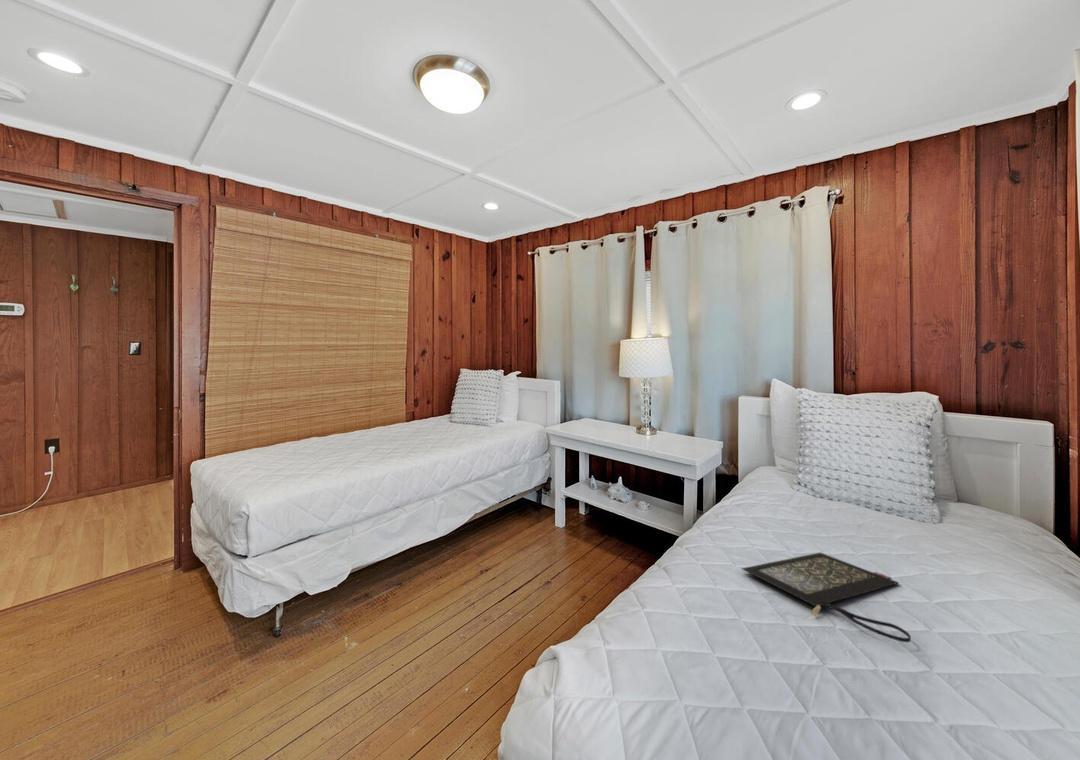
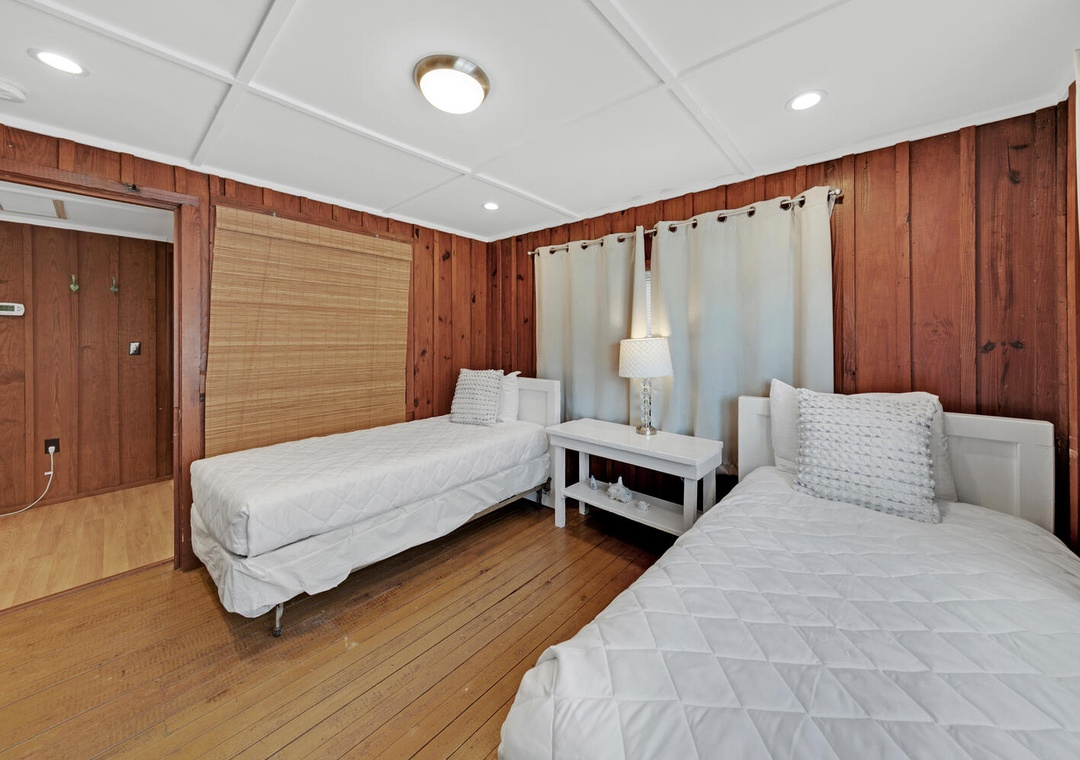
- clutch bag (817, 577)
